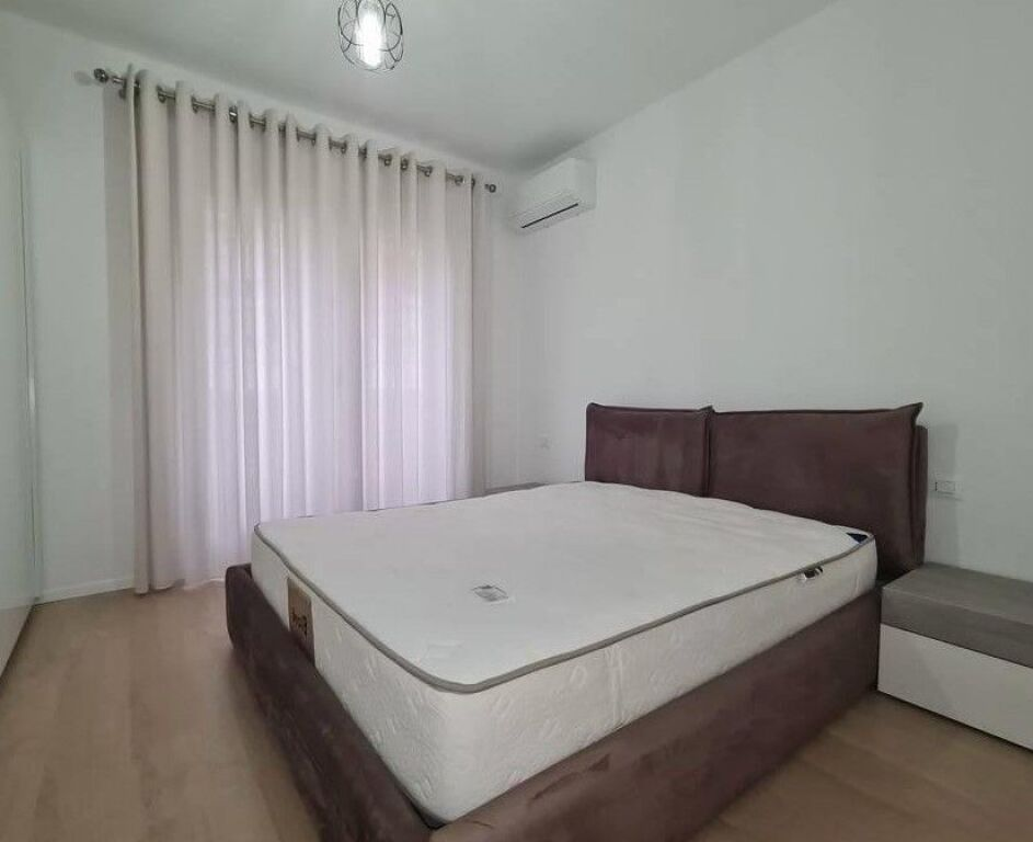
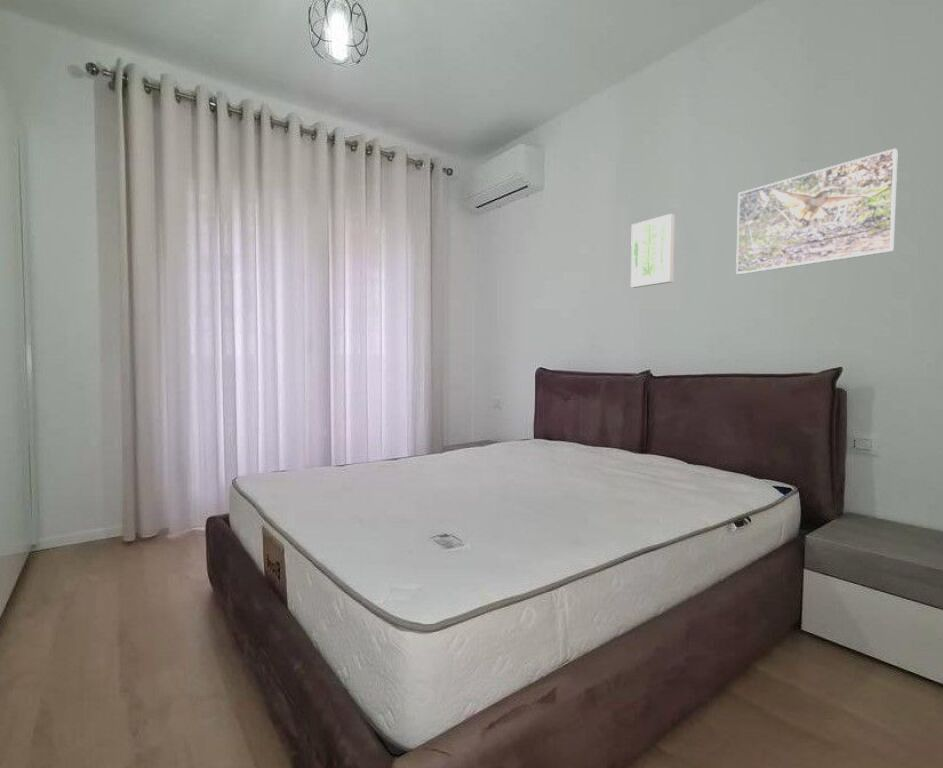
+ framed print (807, 219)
+ wall art (651, 252)
